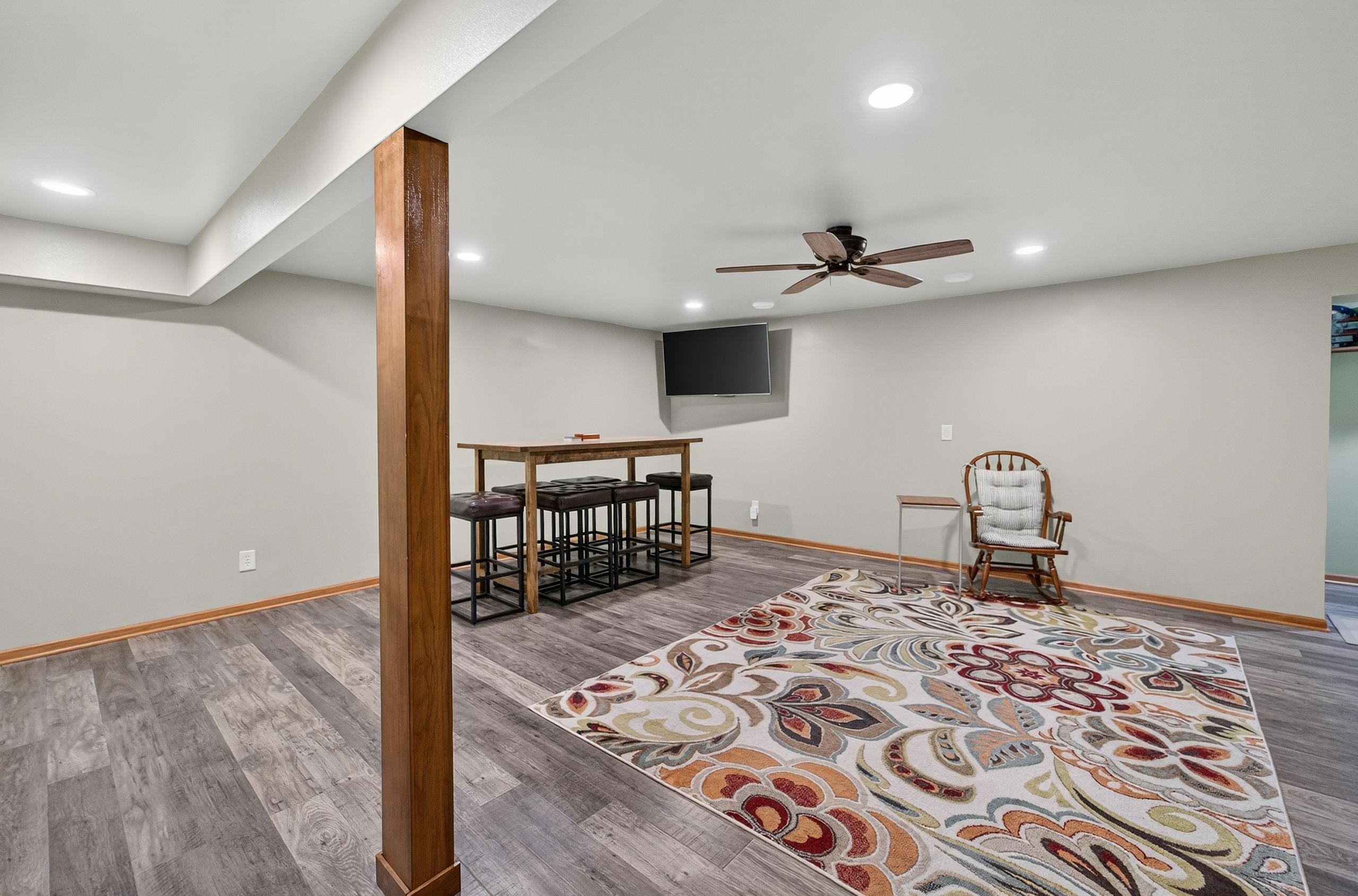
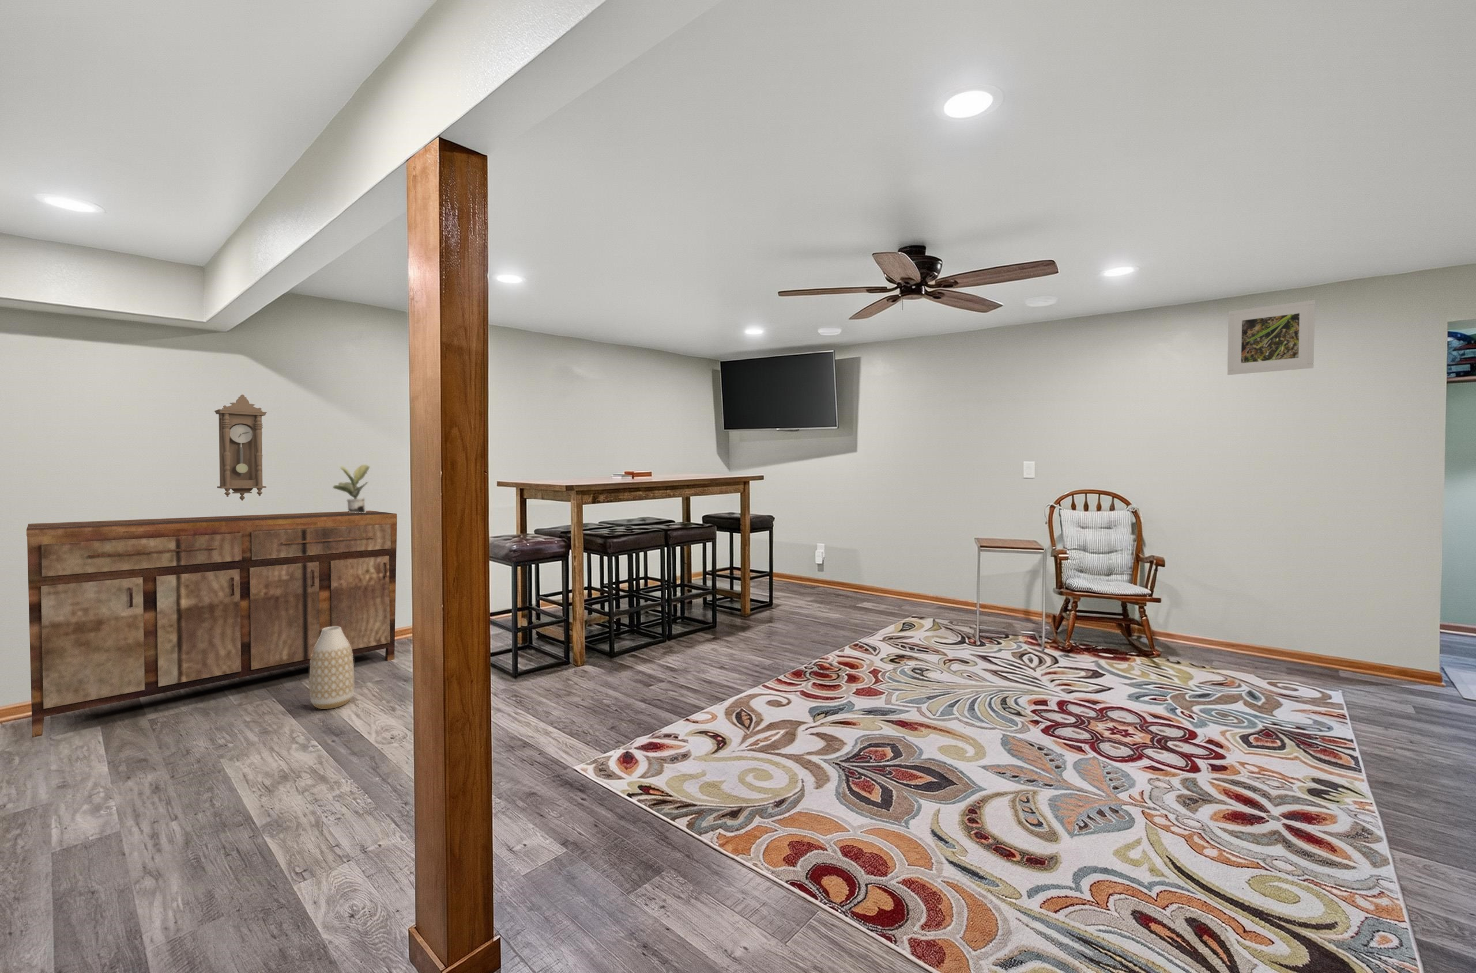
+ vase (332, 666)
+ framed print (1269, 339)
+ pendulum clock (241, 447)
+ potted plant (351, 489)
+ sideboard (236, 602)
